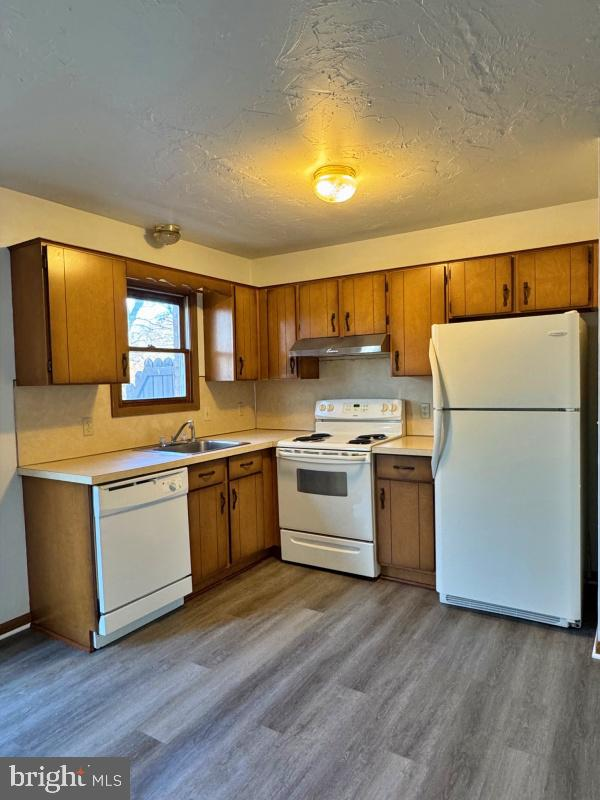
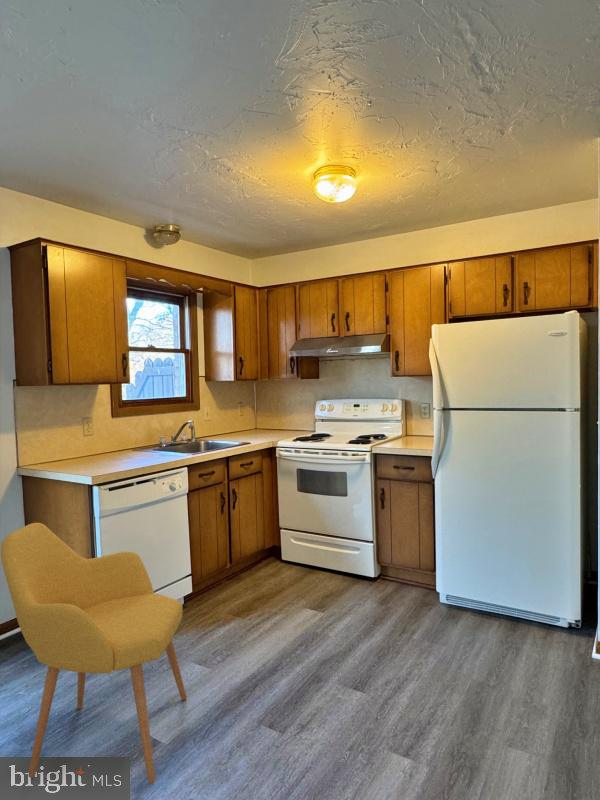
+ chair (97, 632)
